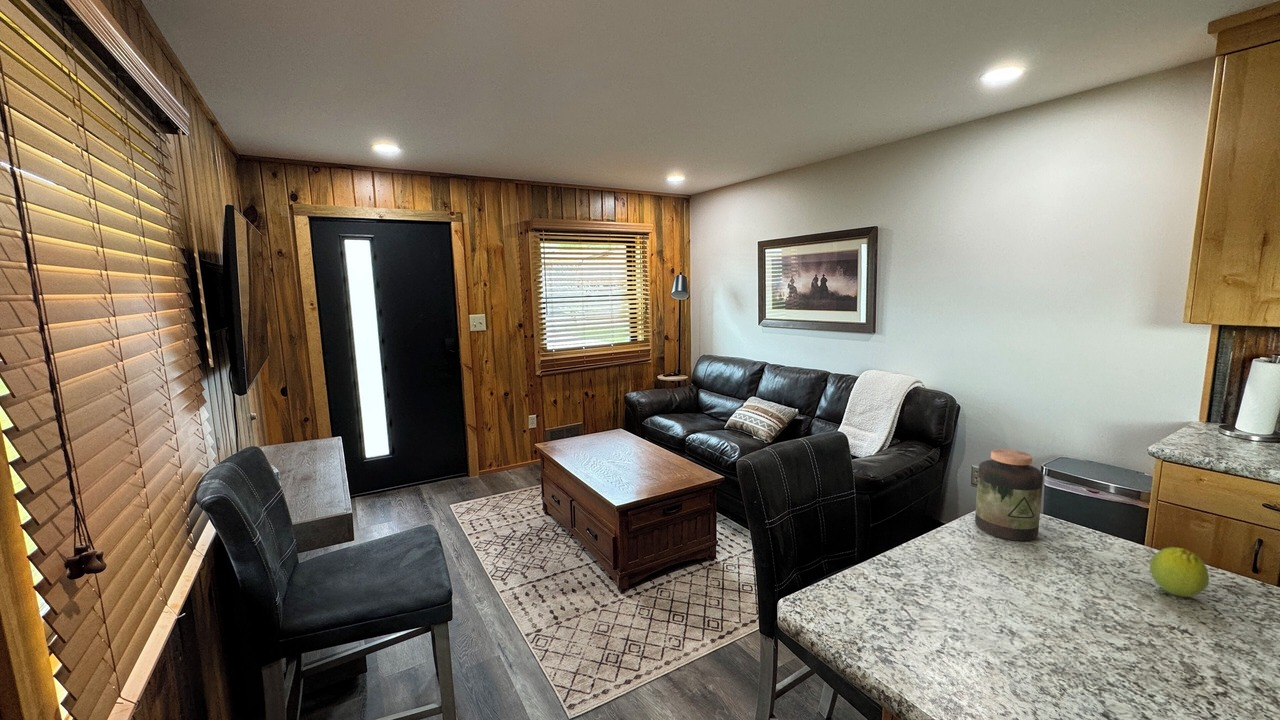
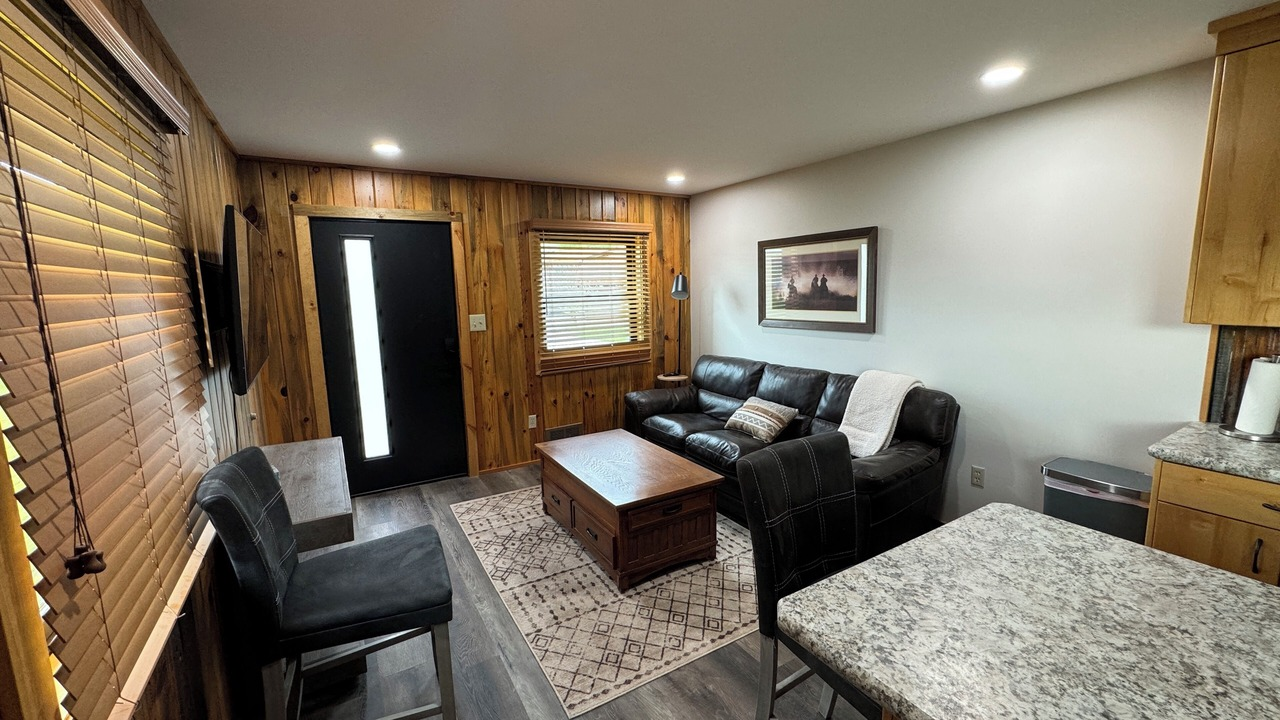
- fruit (1178, 570)
- jar (1008, 491)
